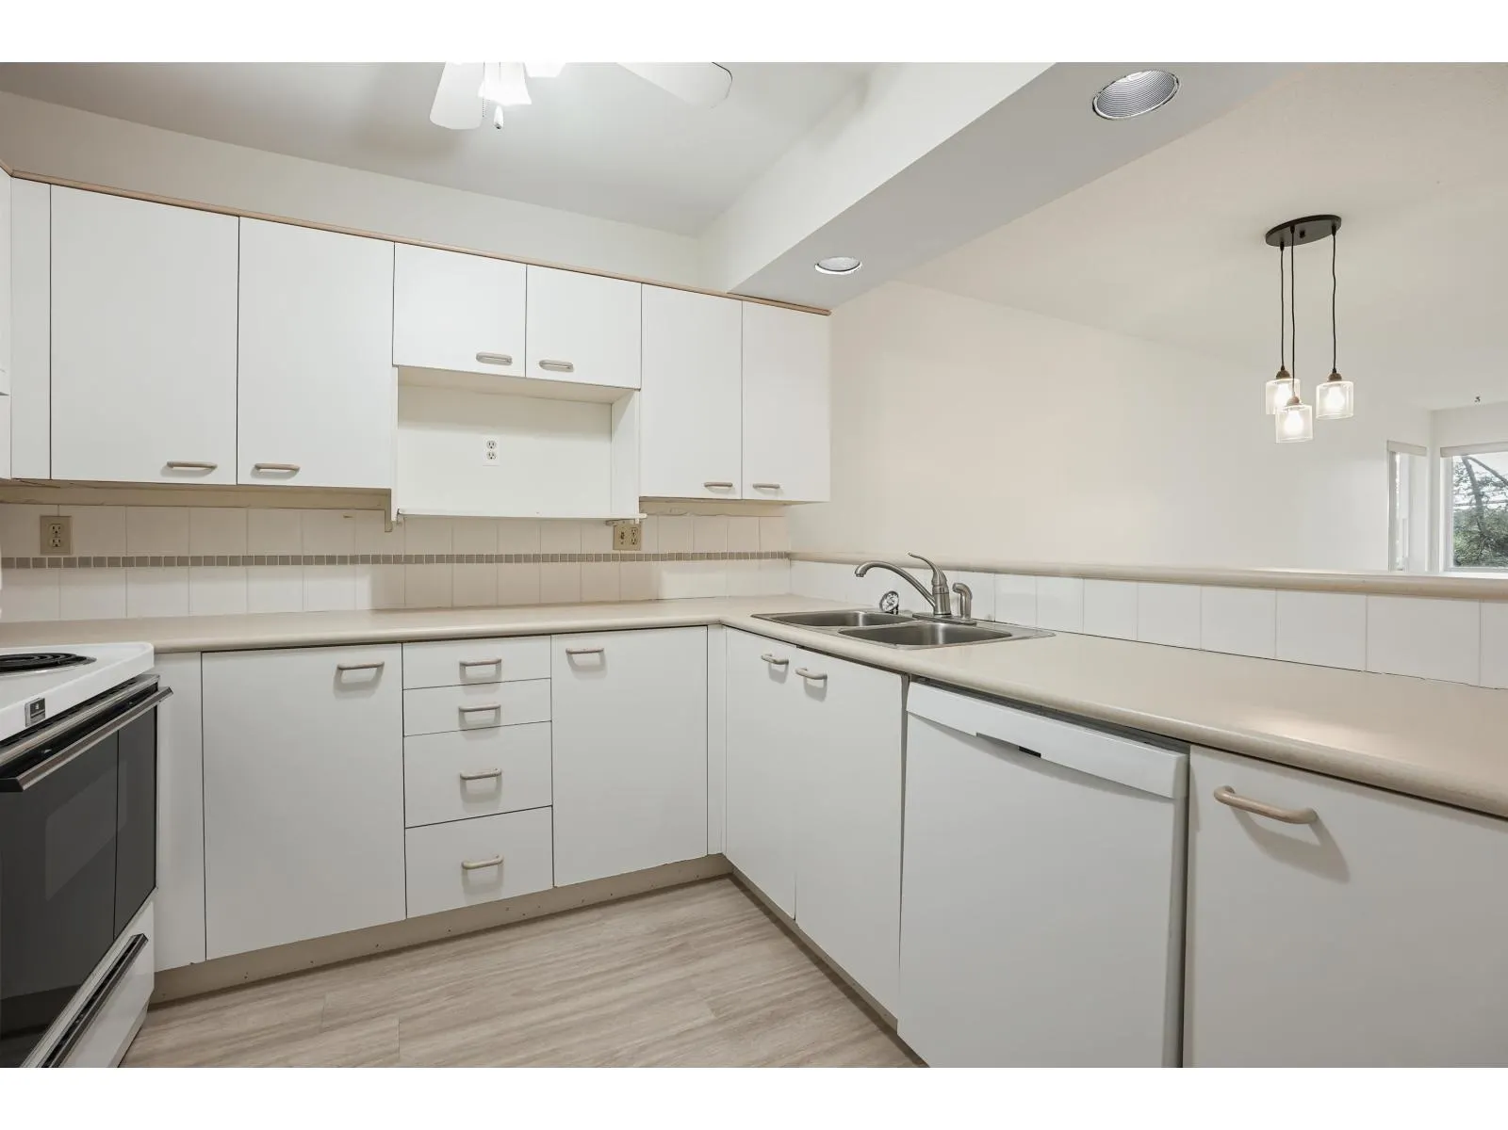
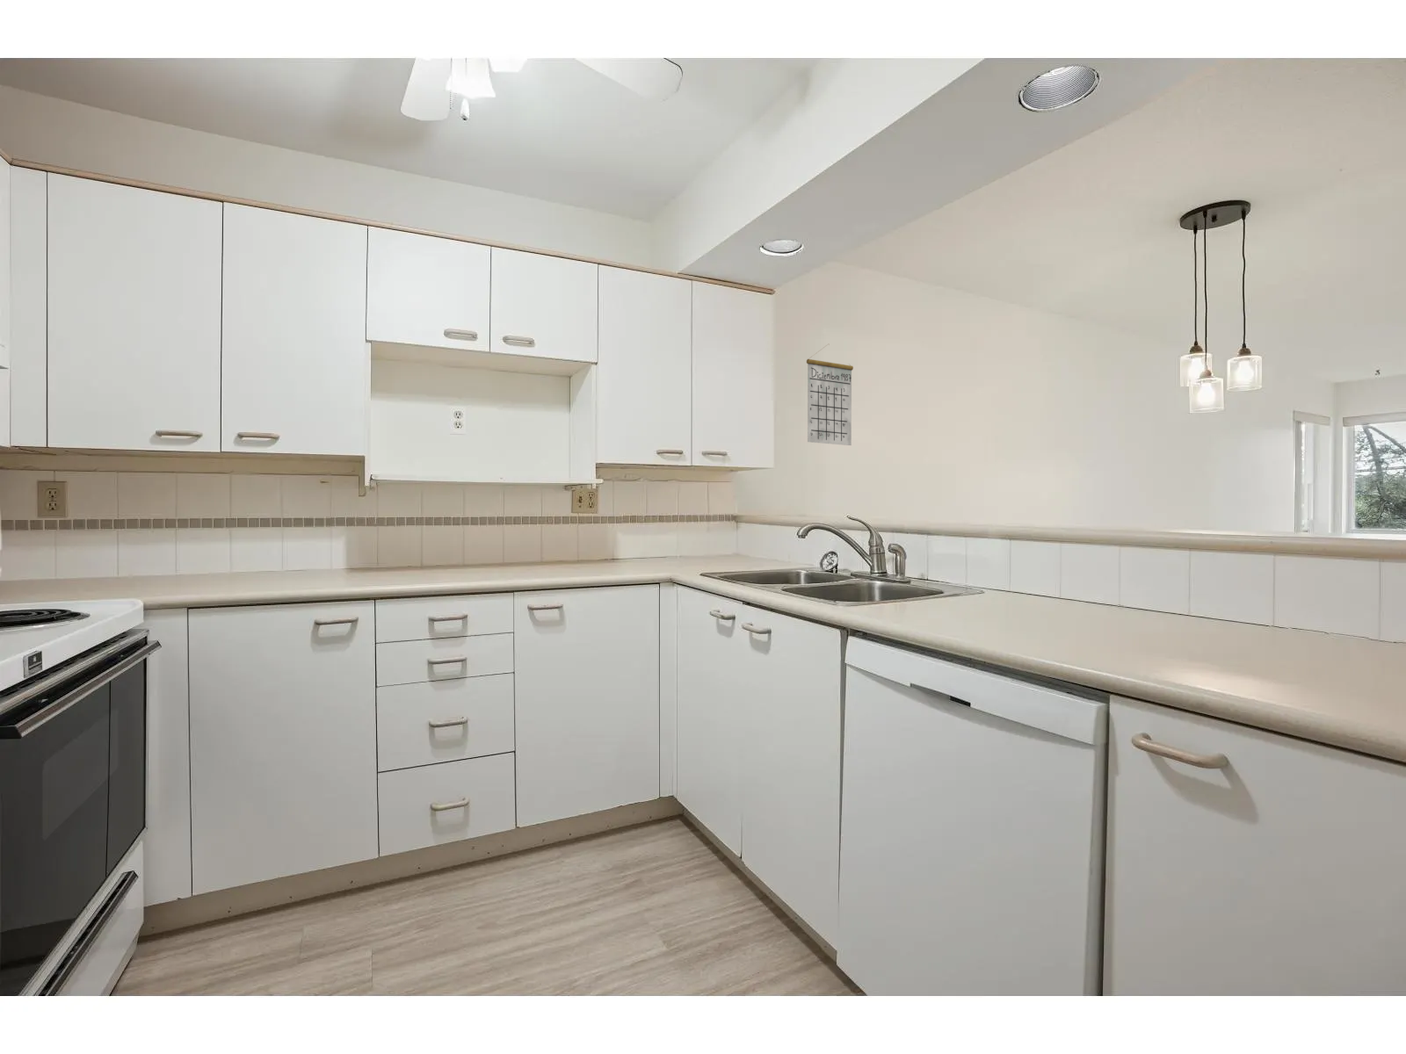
+ calendar (829, 393)
